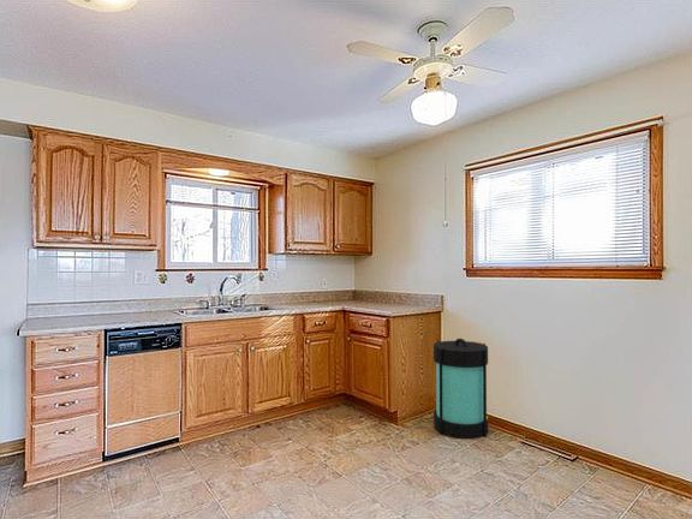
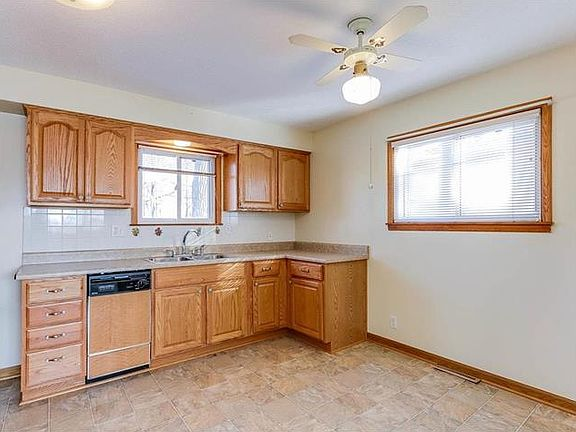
- lantern (460, 382)
